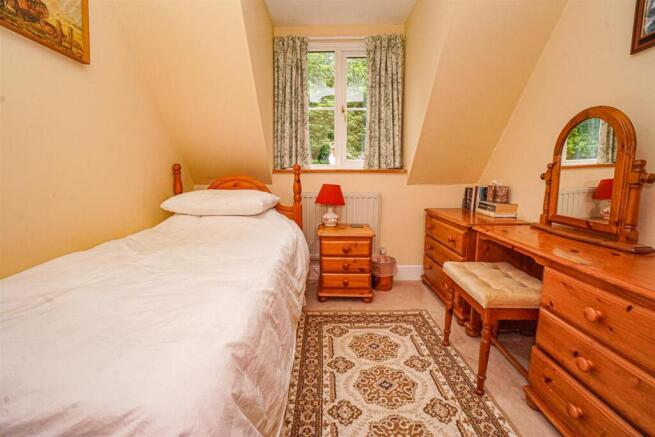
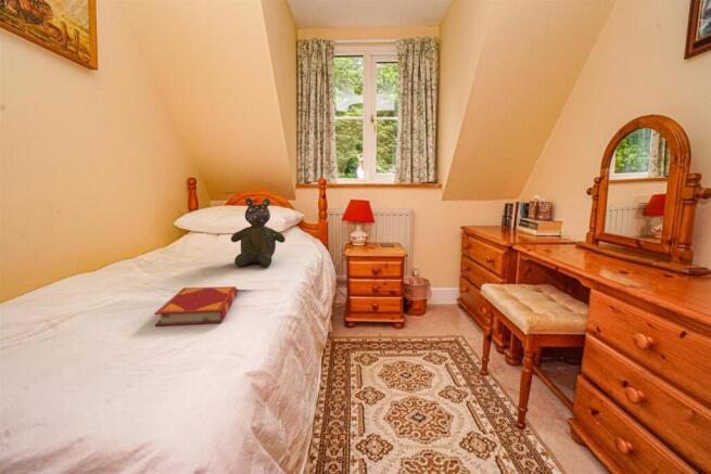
+ teddy bear (256, 231)
+ hardback book (201, 303)
